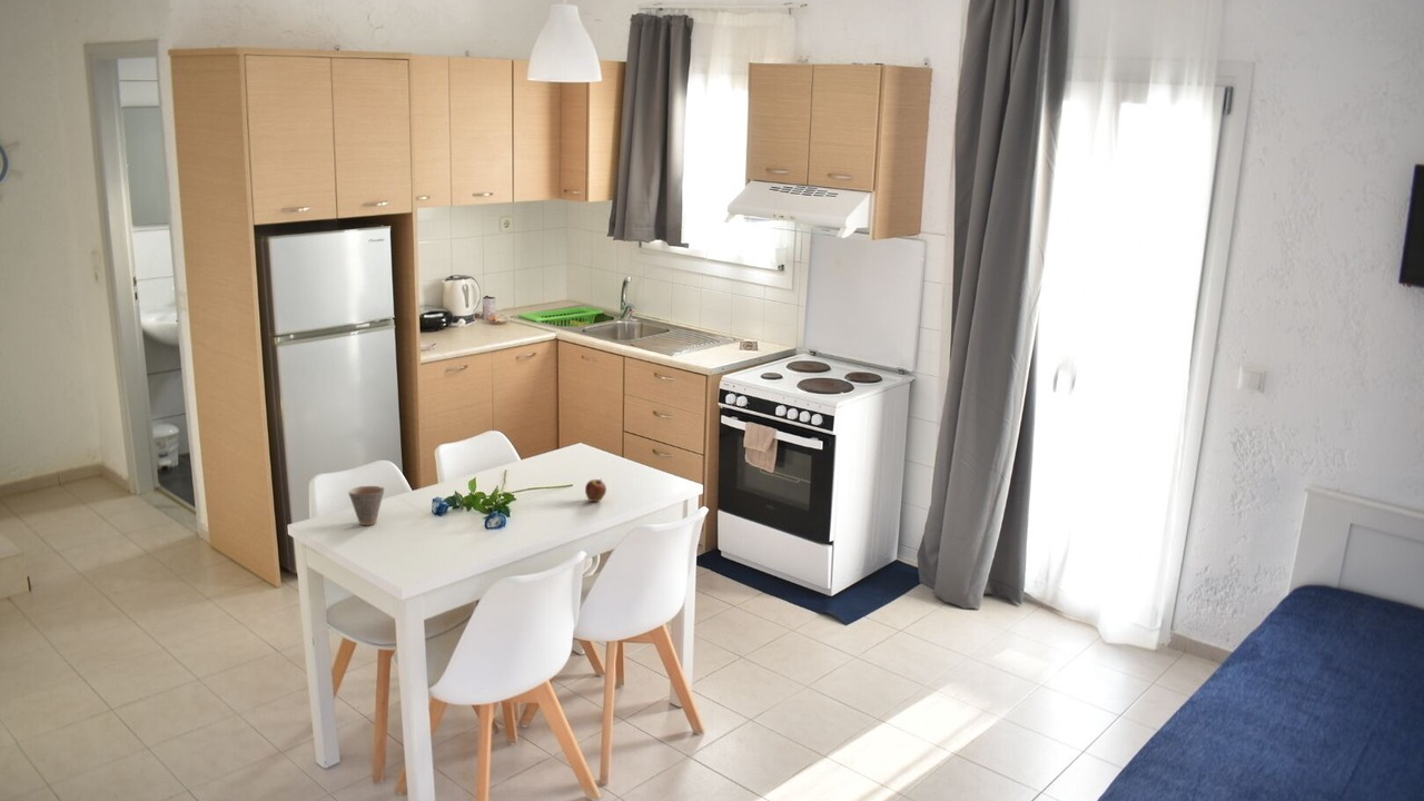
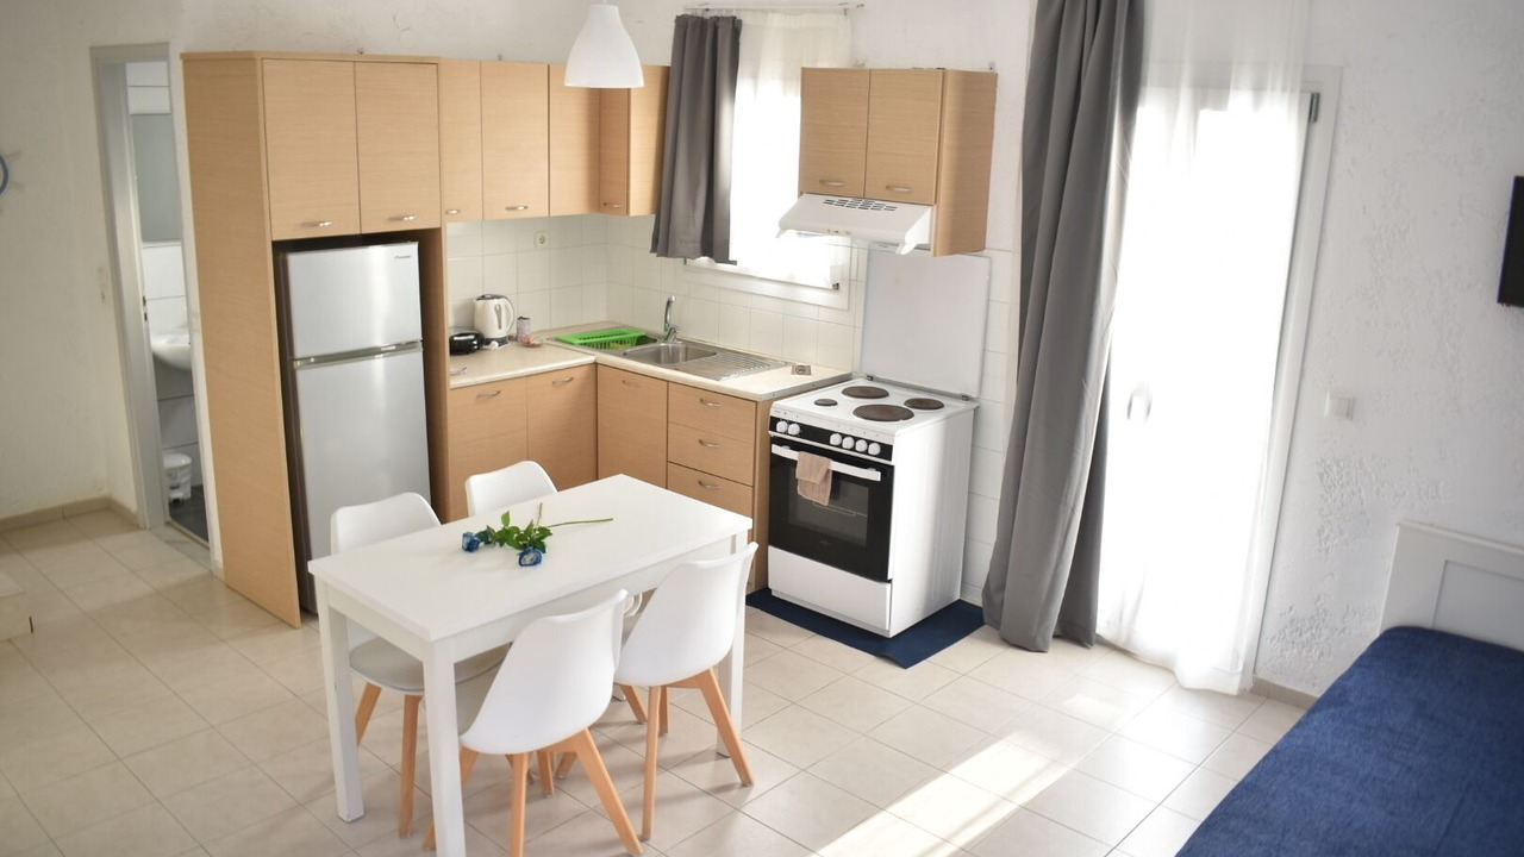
- cup (366, 505)
- fruit (595, 488)
